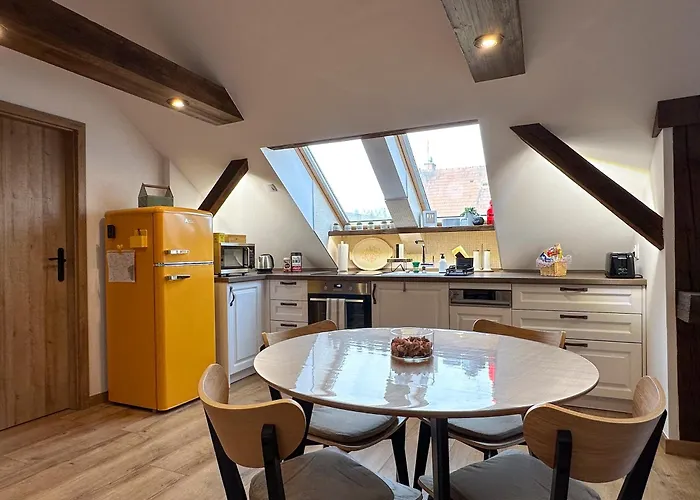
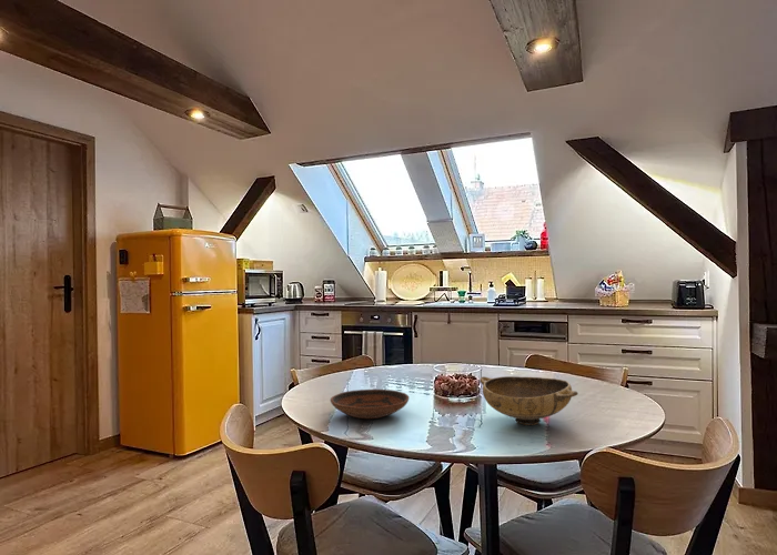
+ bowl (526, 402)
+ bowl (370, 405)
